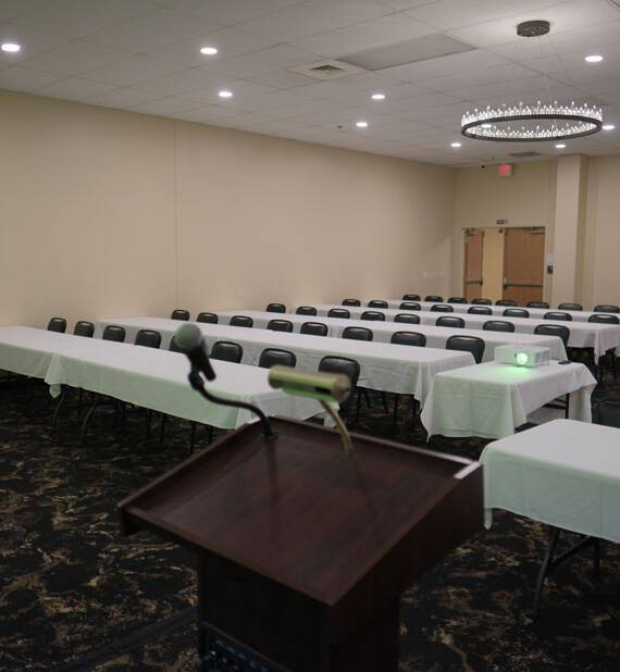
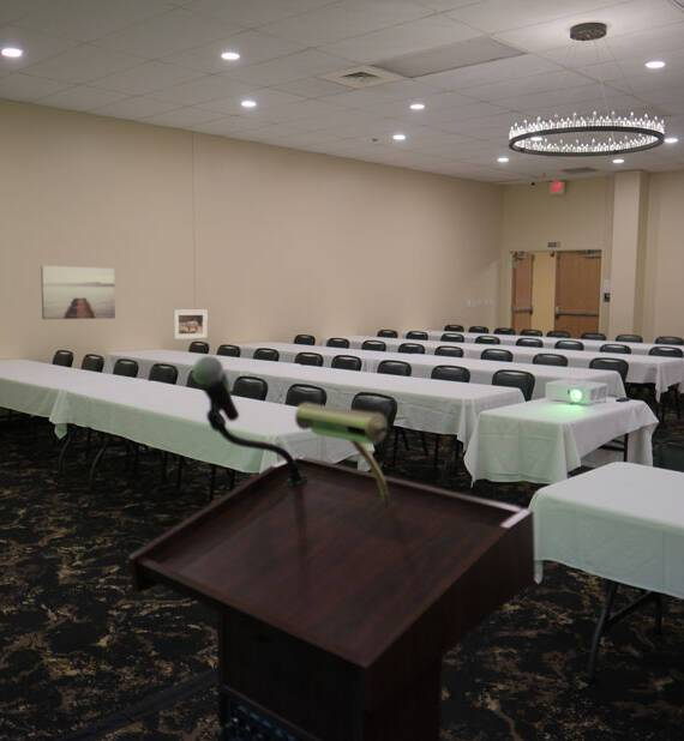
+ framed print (190, 324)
+ wall art (79, 293)
